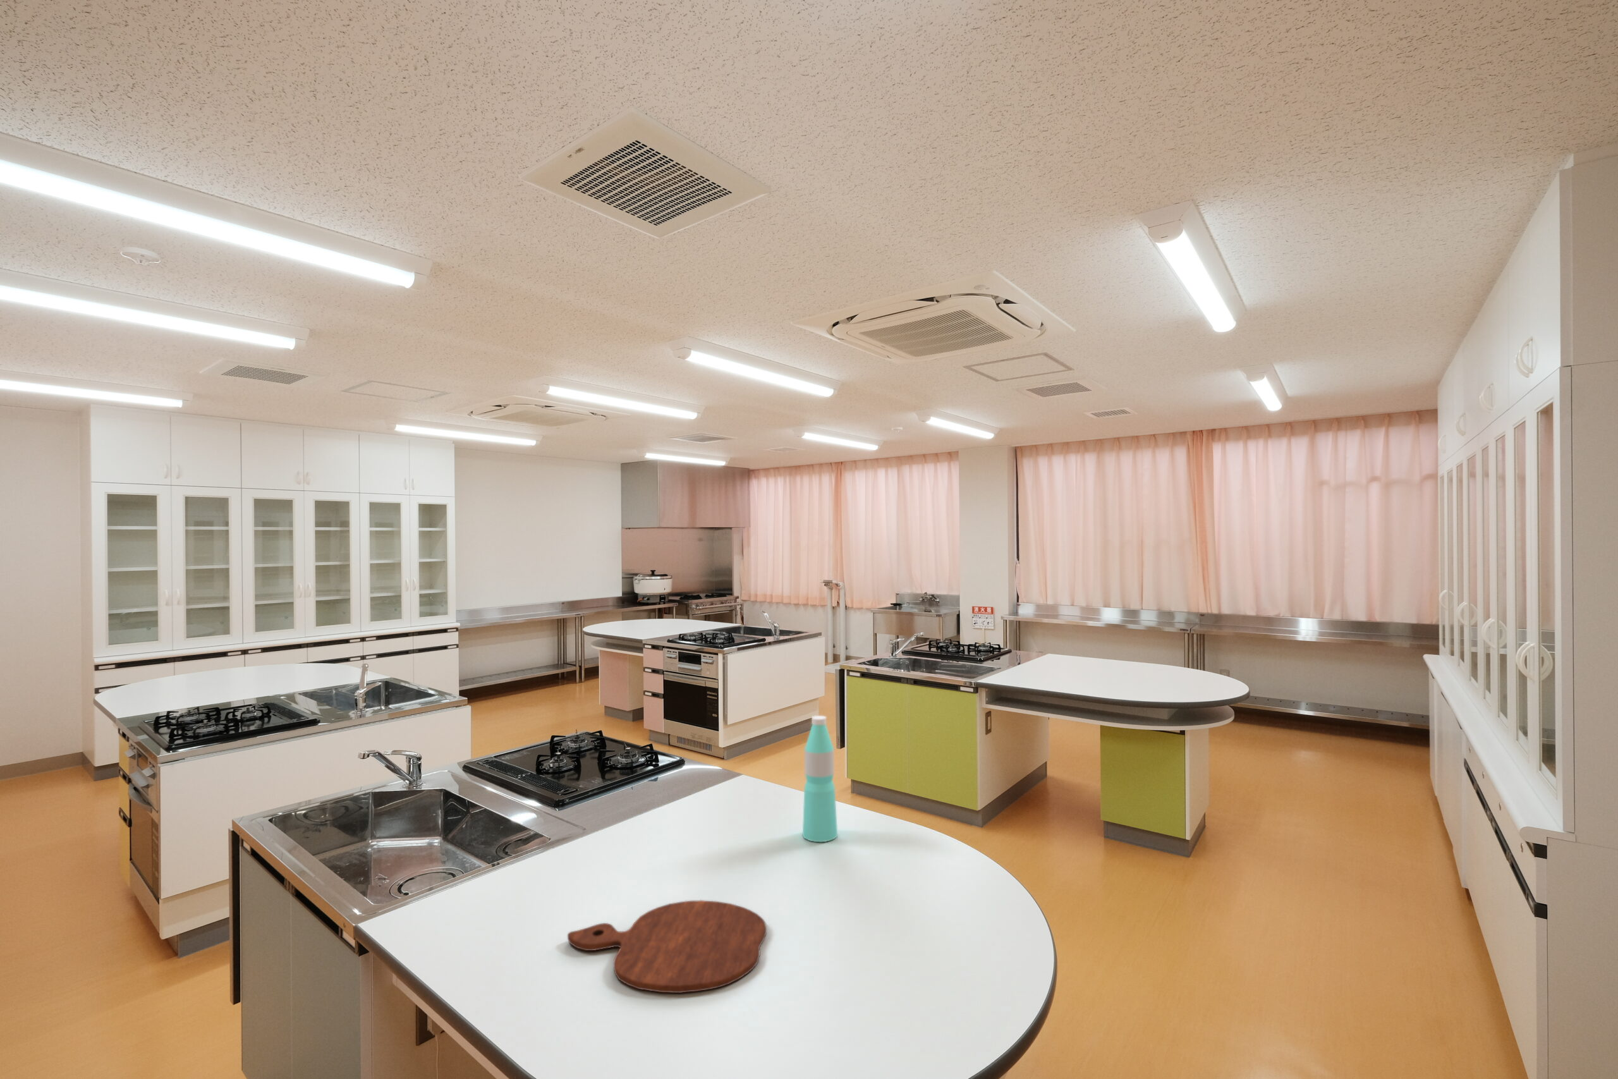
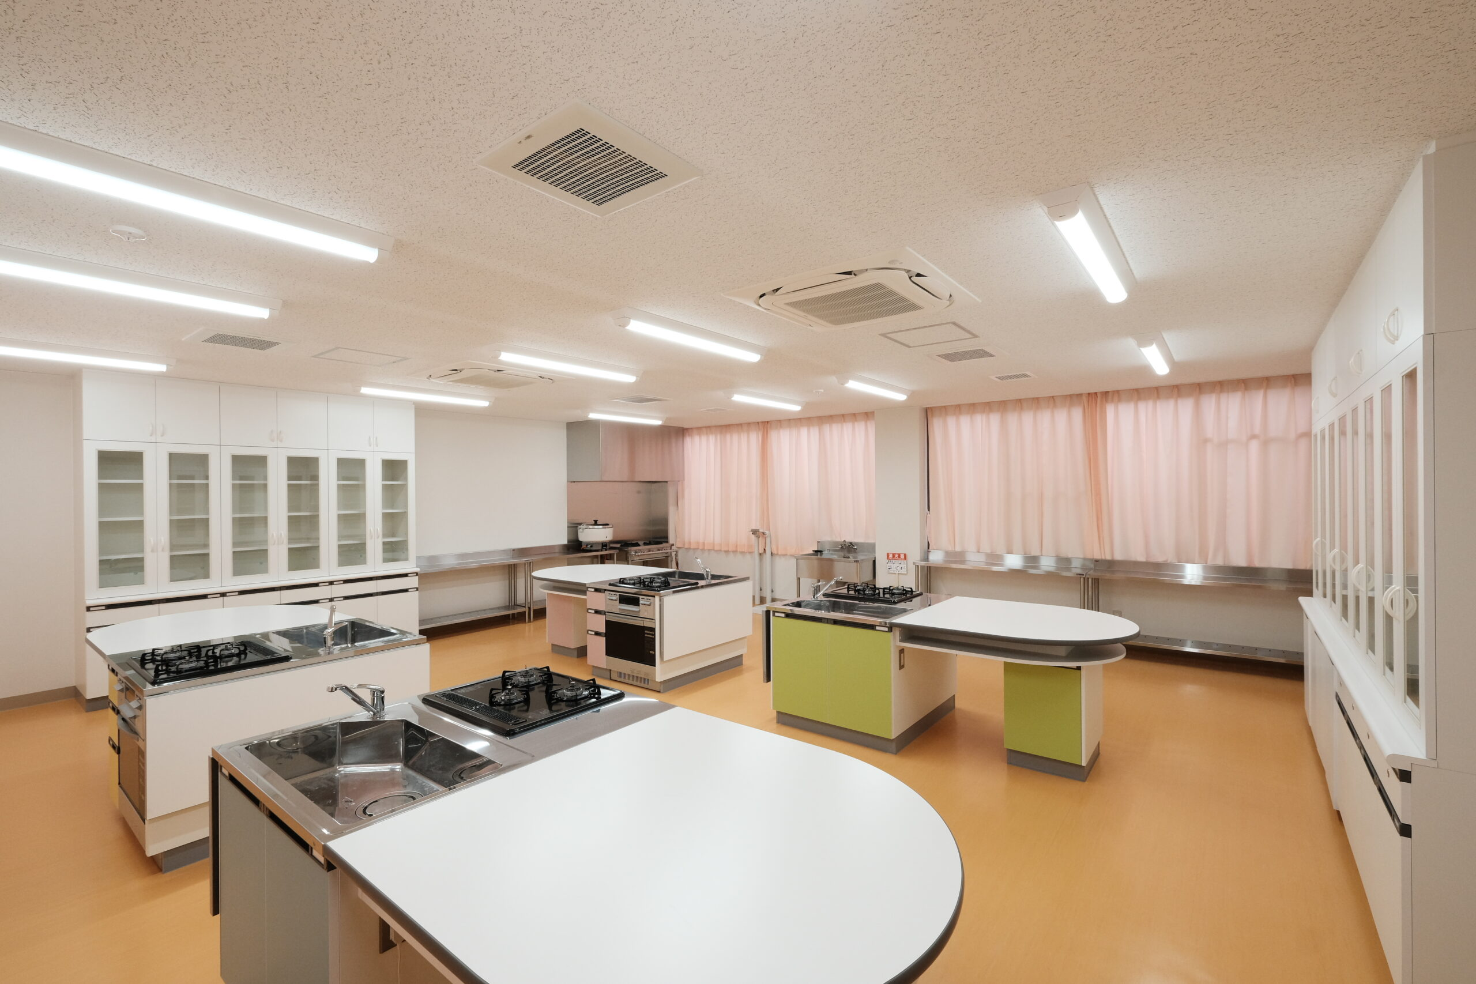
- water bottle (819, 776)
- cutting board (663, 941)
